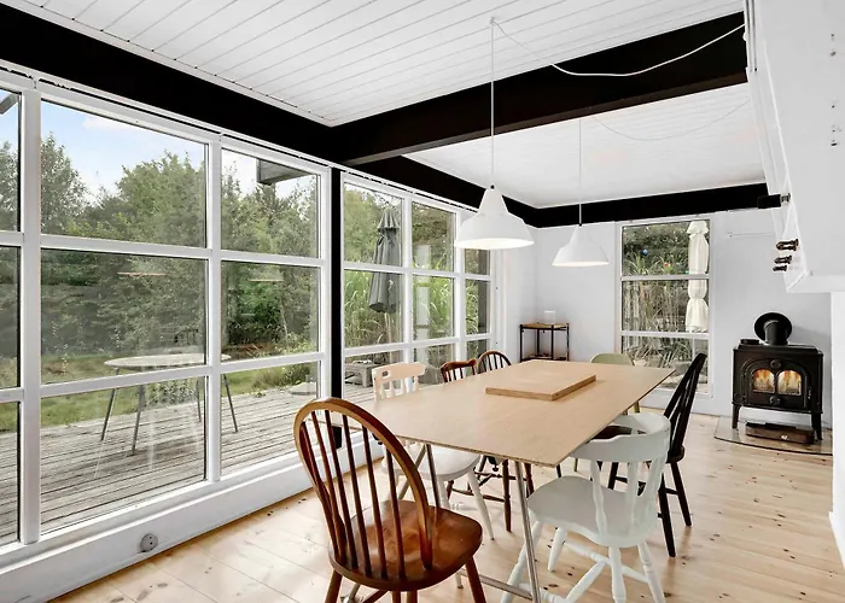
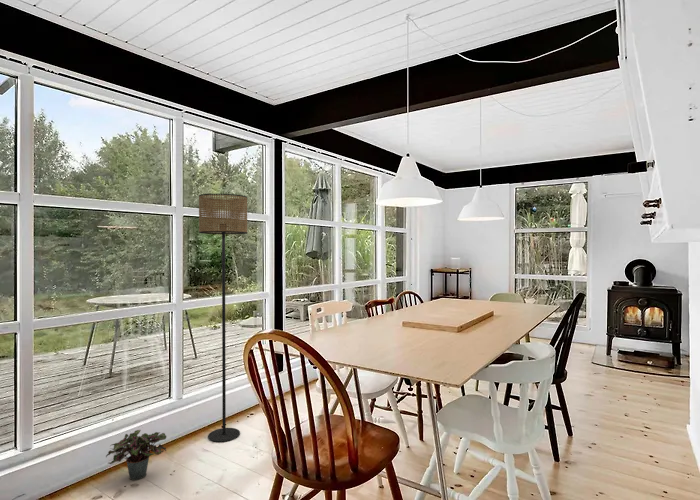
+ floor lamp (223, 315)
+ potted plant (137, 455)
